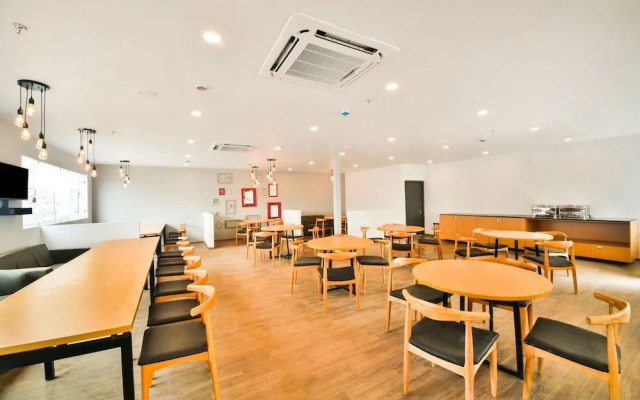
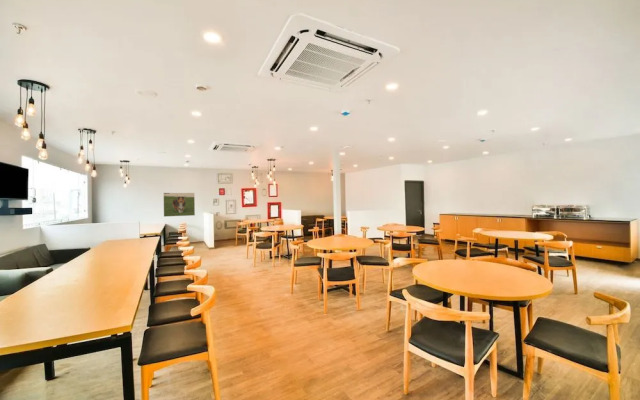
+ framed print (179, 204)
